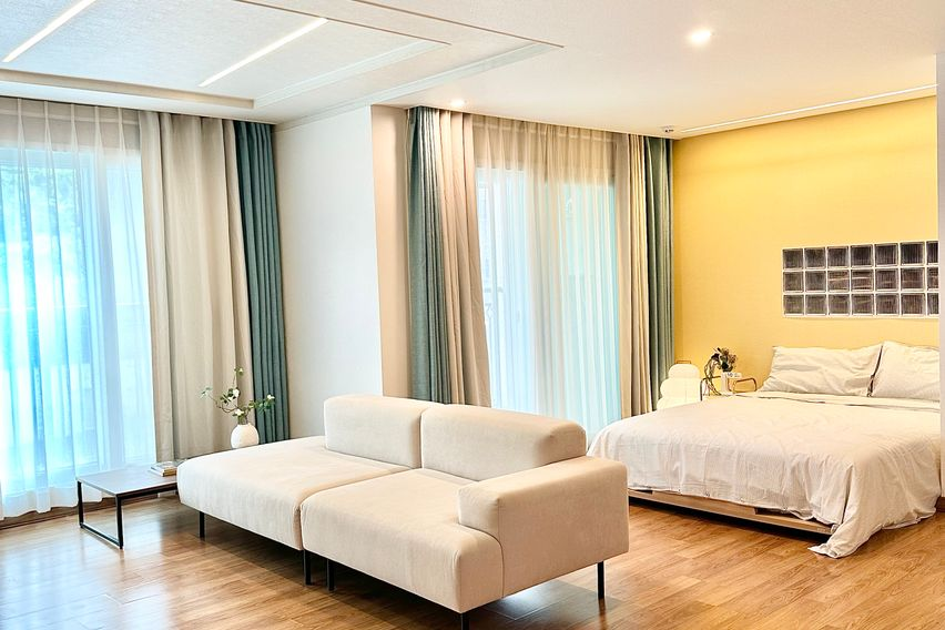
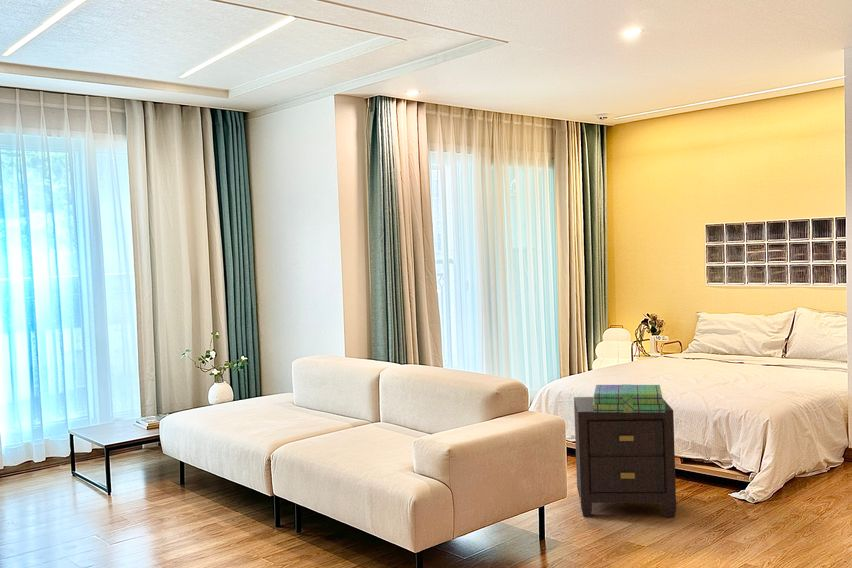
+ nightstand (622, 455)
+ stack of books (627, 397)
